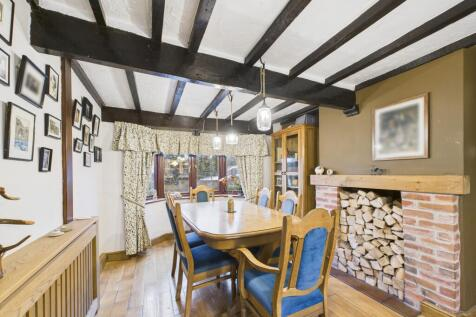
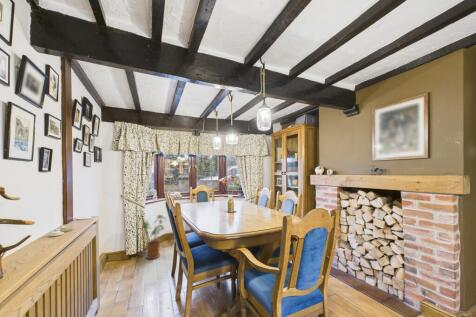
+ house plant (155, 237)
